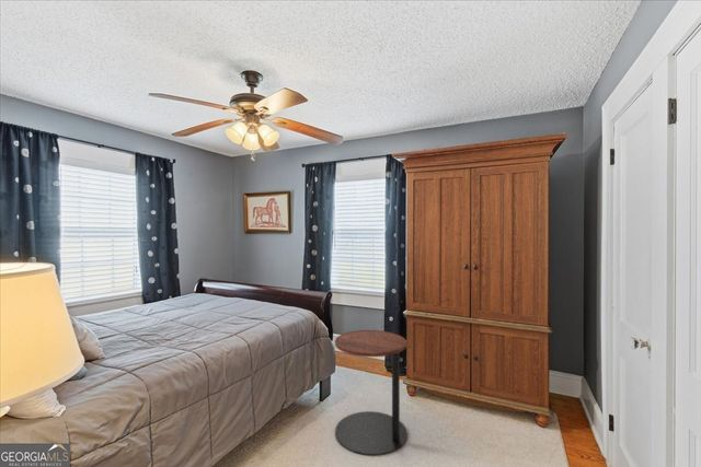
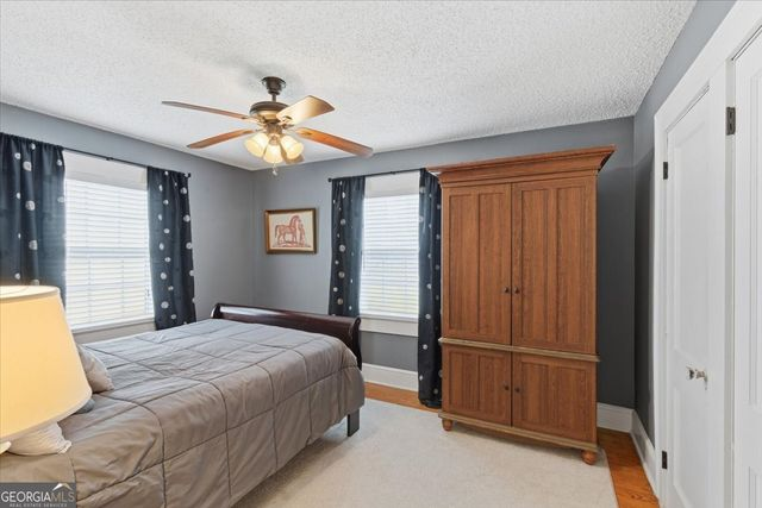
- side table (392, 386)
